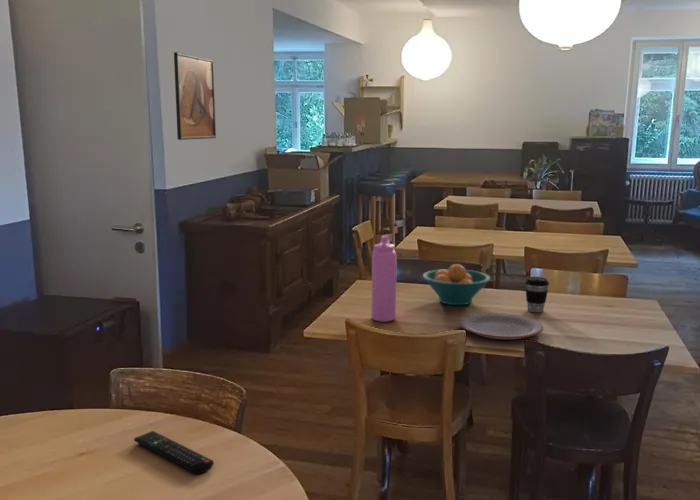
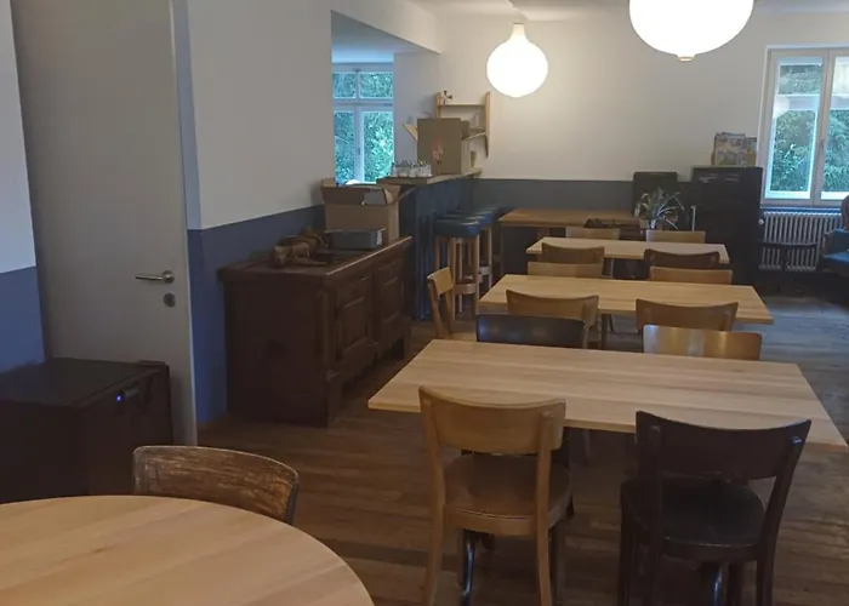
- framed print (196, 98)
- plate (500, 327)
- remote control (173, 452)
- coffee cup (536, 294)
- fruit bowl (456, 283)
- water bottle (384, 278)
